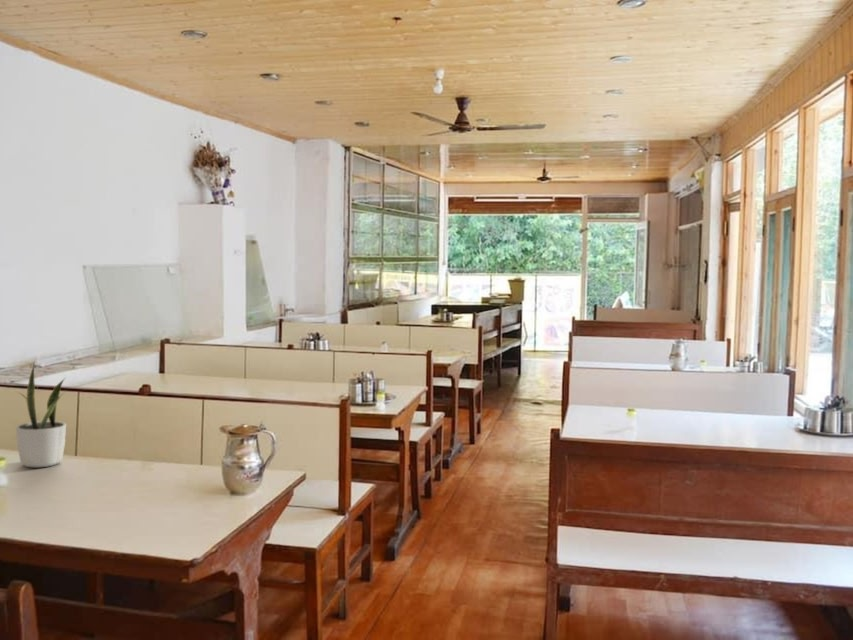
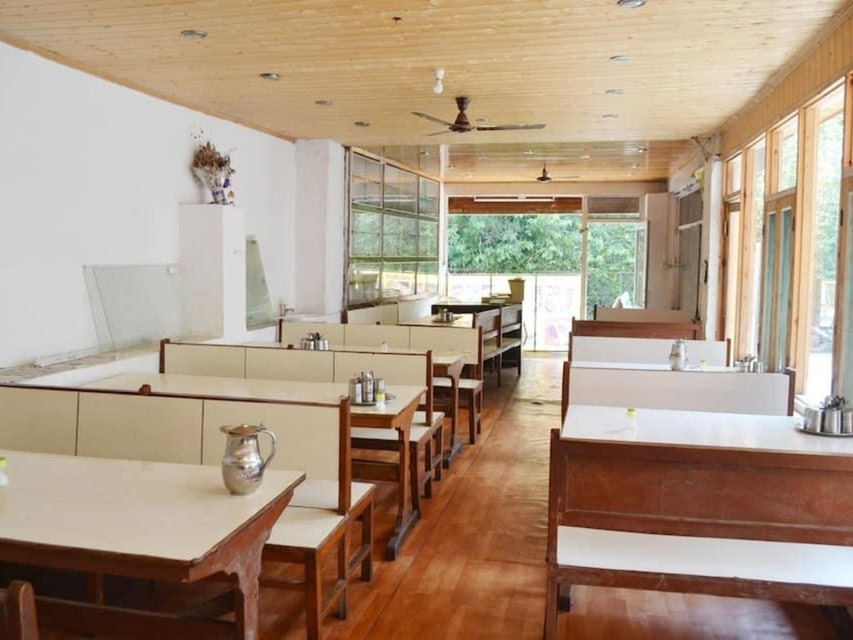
- potted plant (38, 412)
